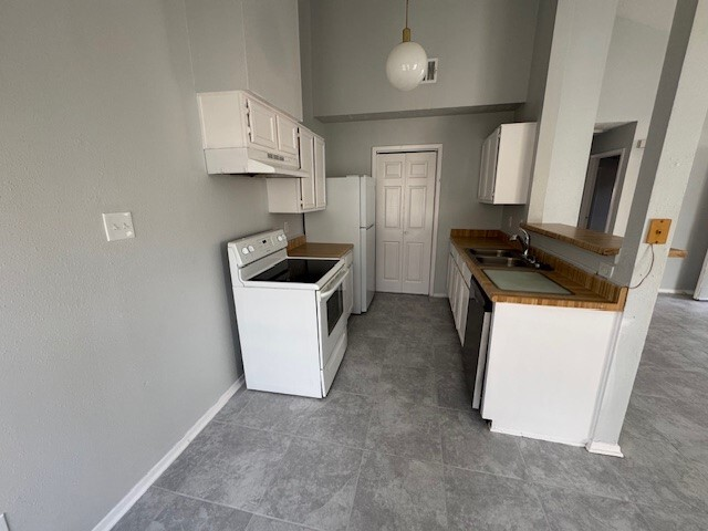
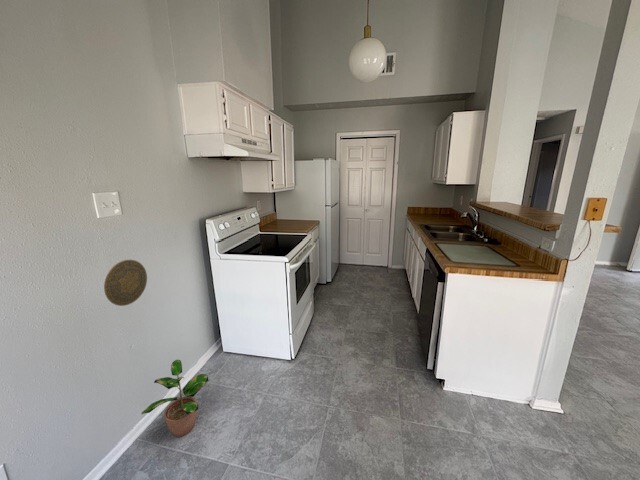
+ decorative plate (128, 282)
+ potted plant (178, 399)
